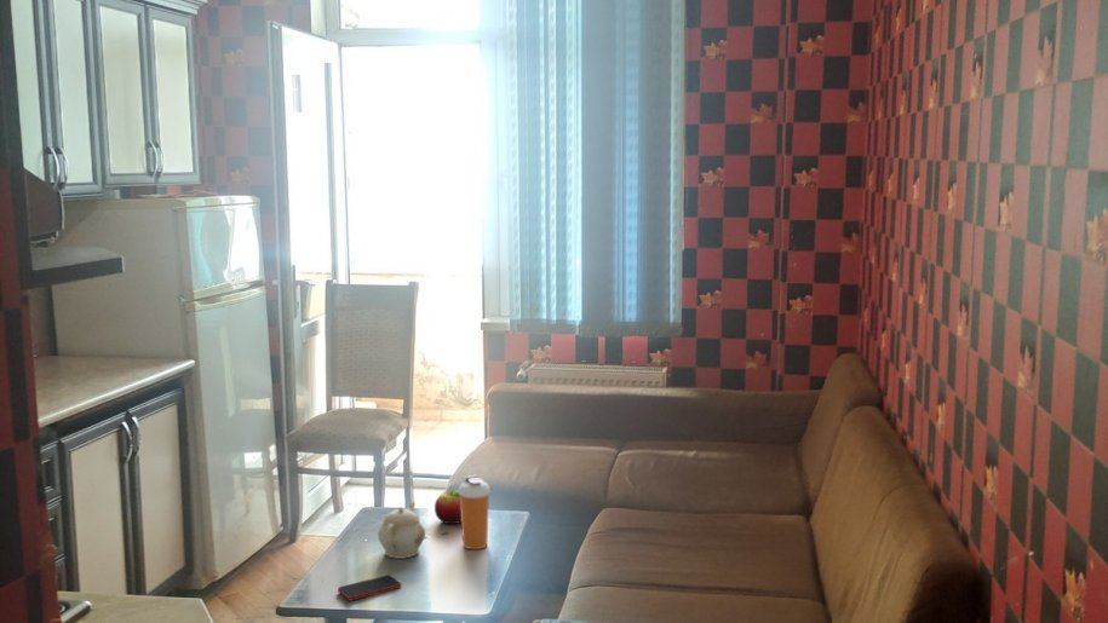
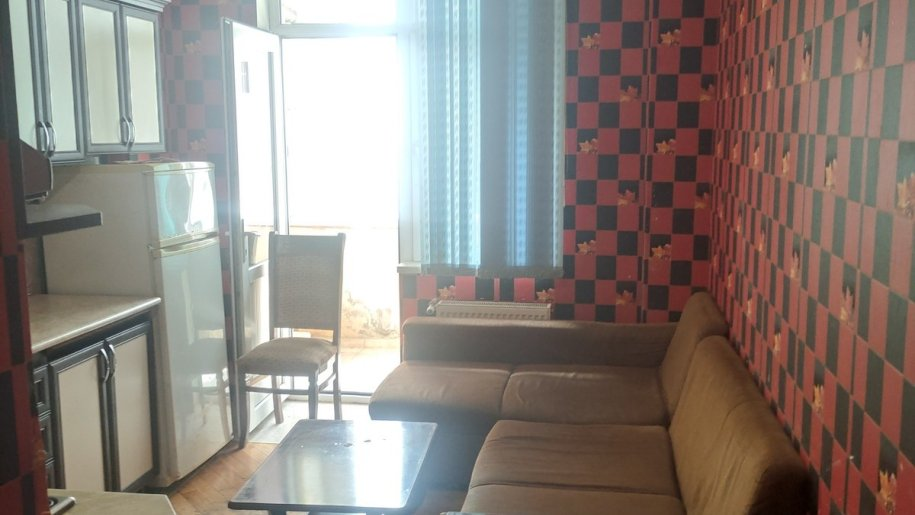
- teapot (401, 530)
- fruit (452, 506)
- shaker bottle (475, 512)
- smartphone (369, 587)
